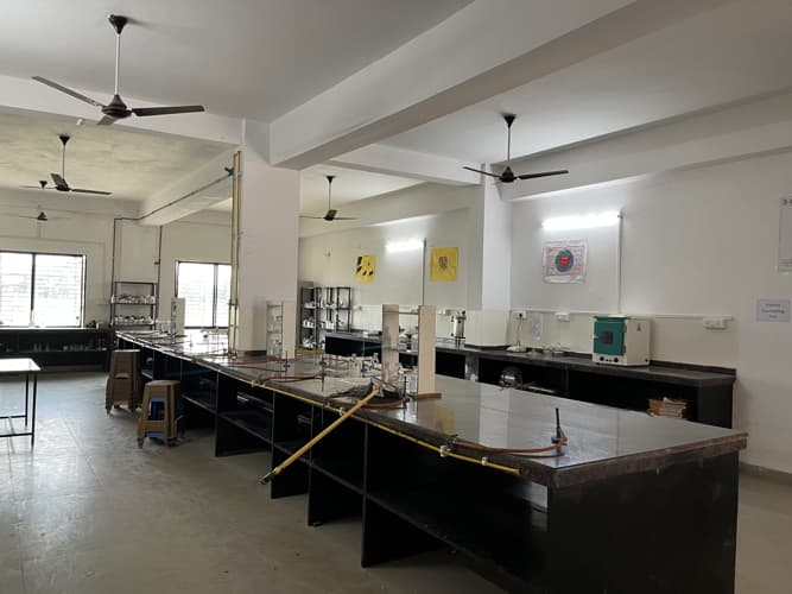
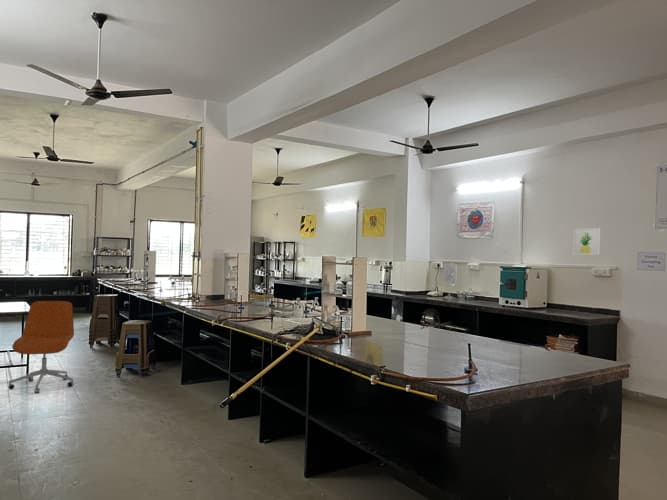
+ office chair (45, 344)
+ wall art (586, 241)
